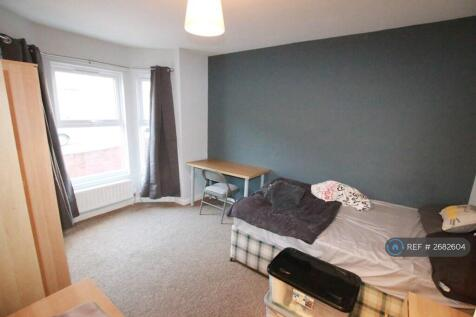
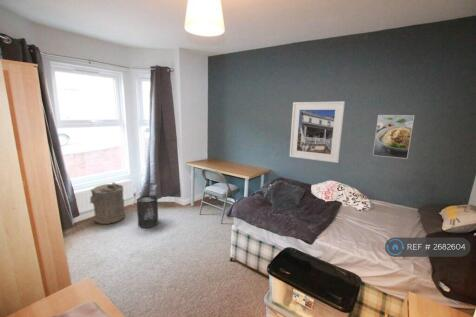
+ trash can (147, 211)
+ laundry hamper (107, 201)
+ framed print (392, 136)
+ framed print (314, 131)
